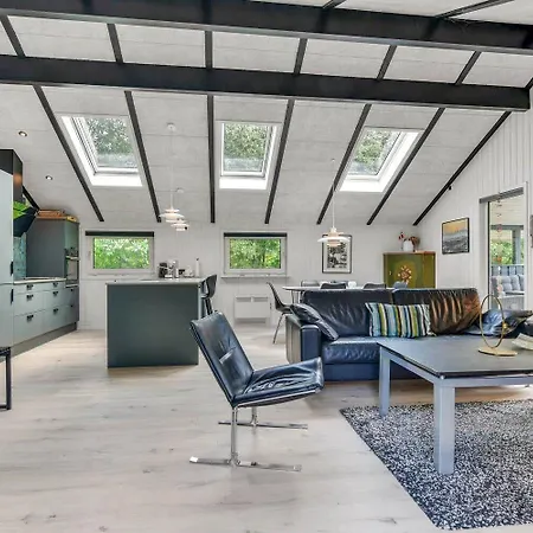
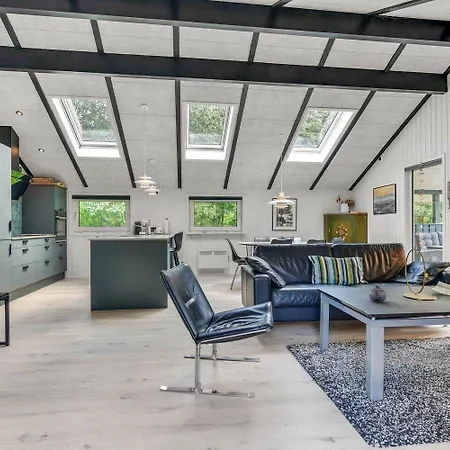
+ teapot (377, 293)
